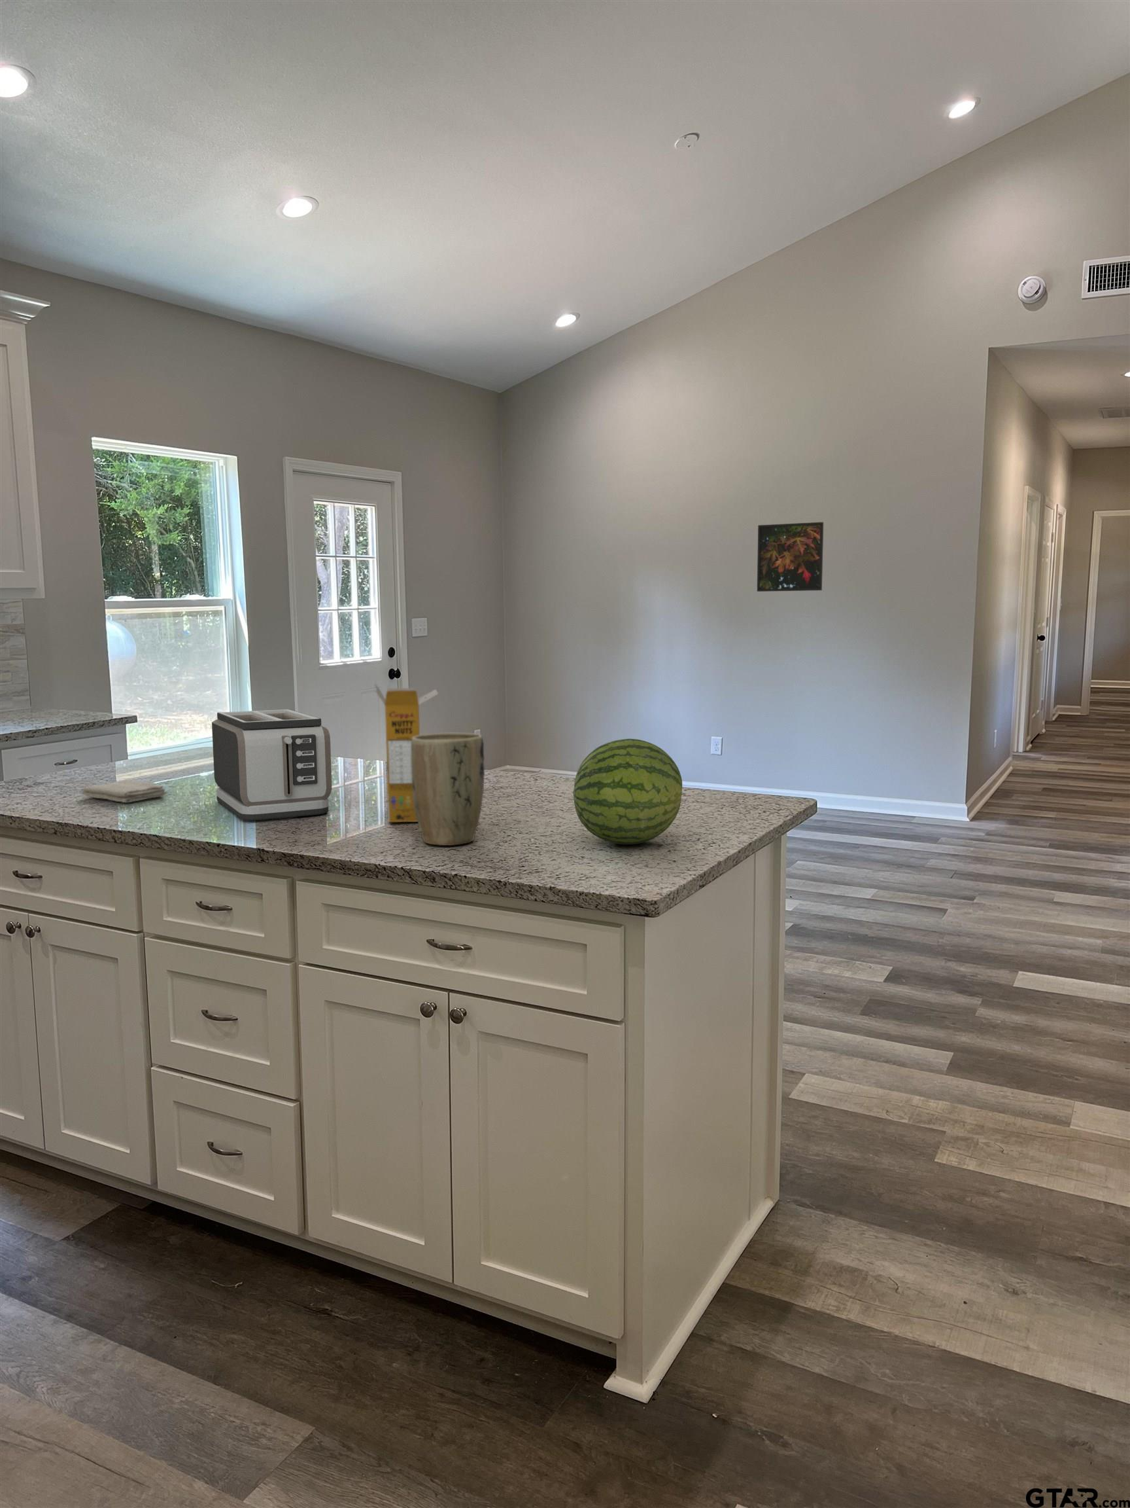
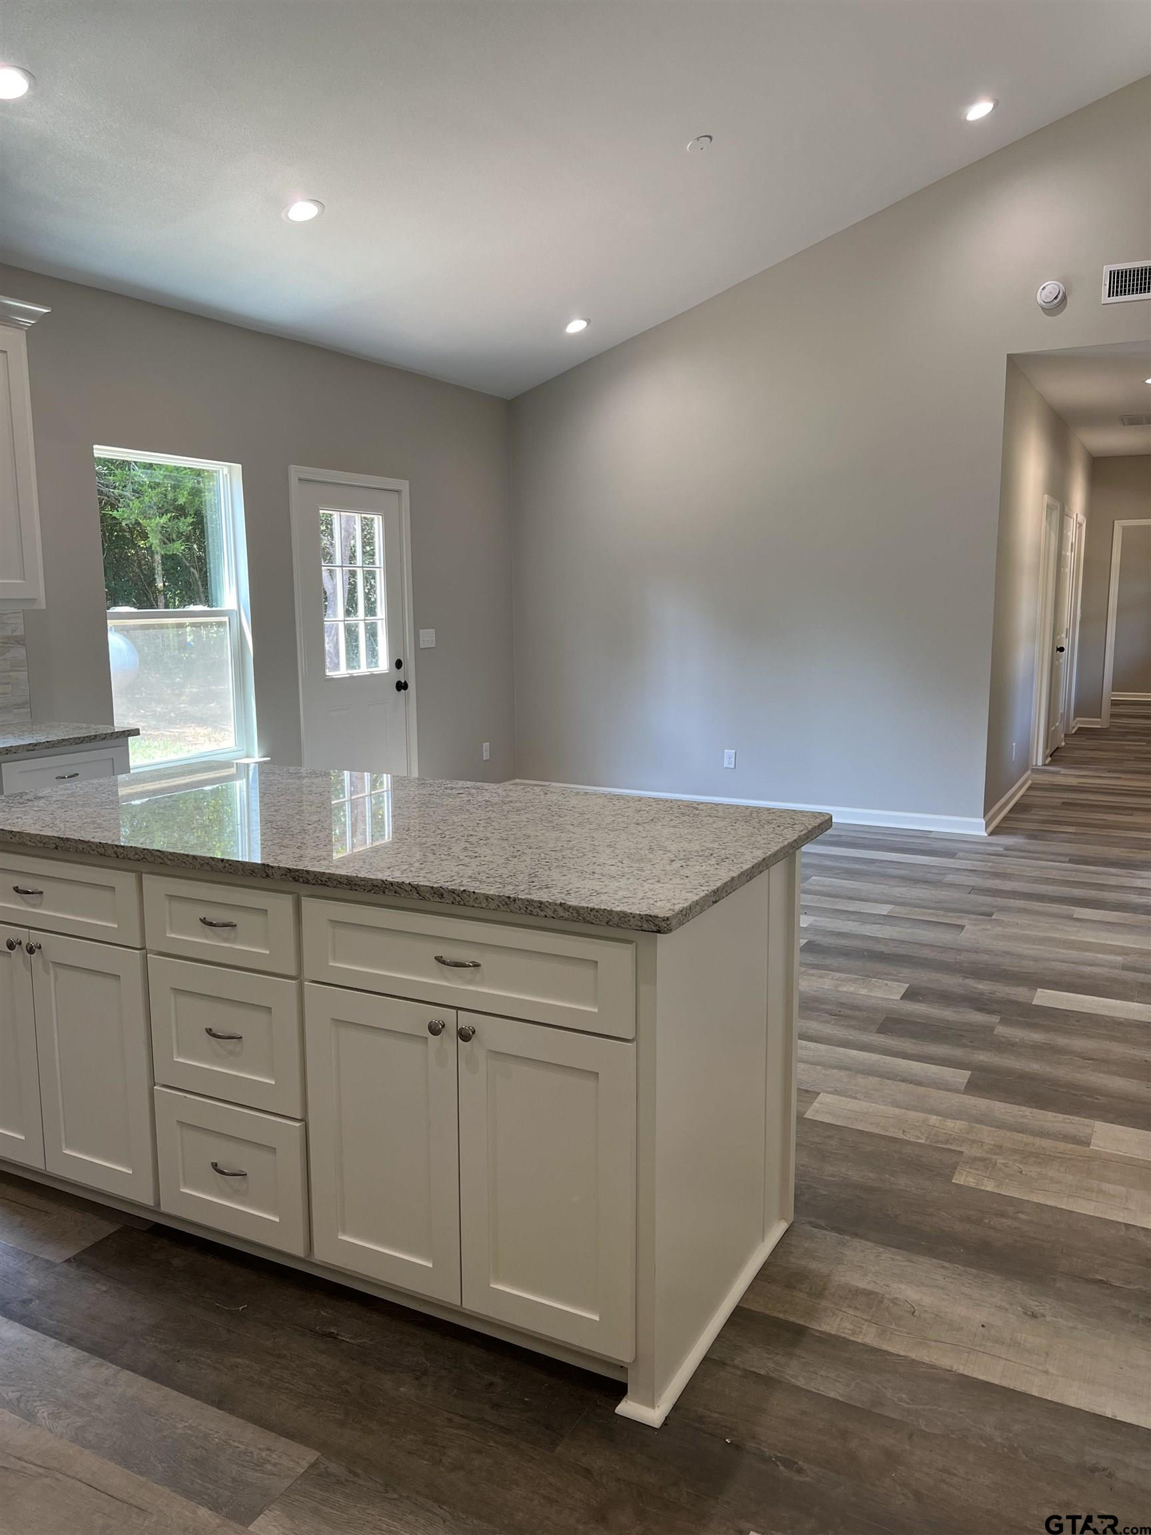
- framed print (789, 557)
- fruit (627, 791)
- cereal box (407, 749)
- toaster (271, 761)
- washcloth (125, 790)
- plant pot (447, 788)
